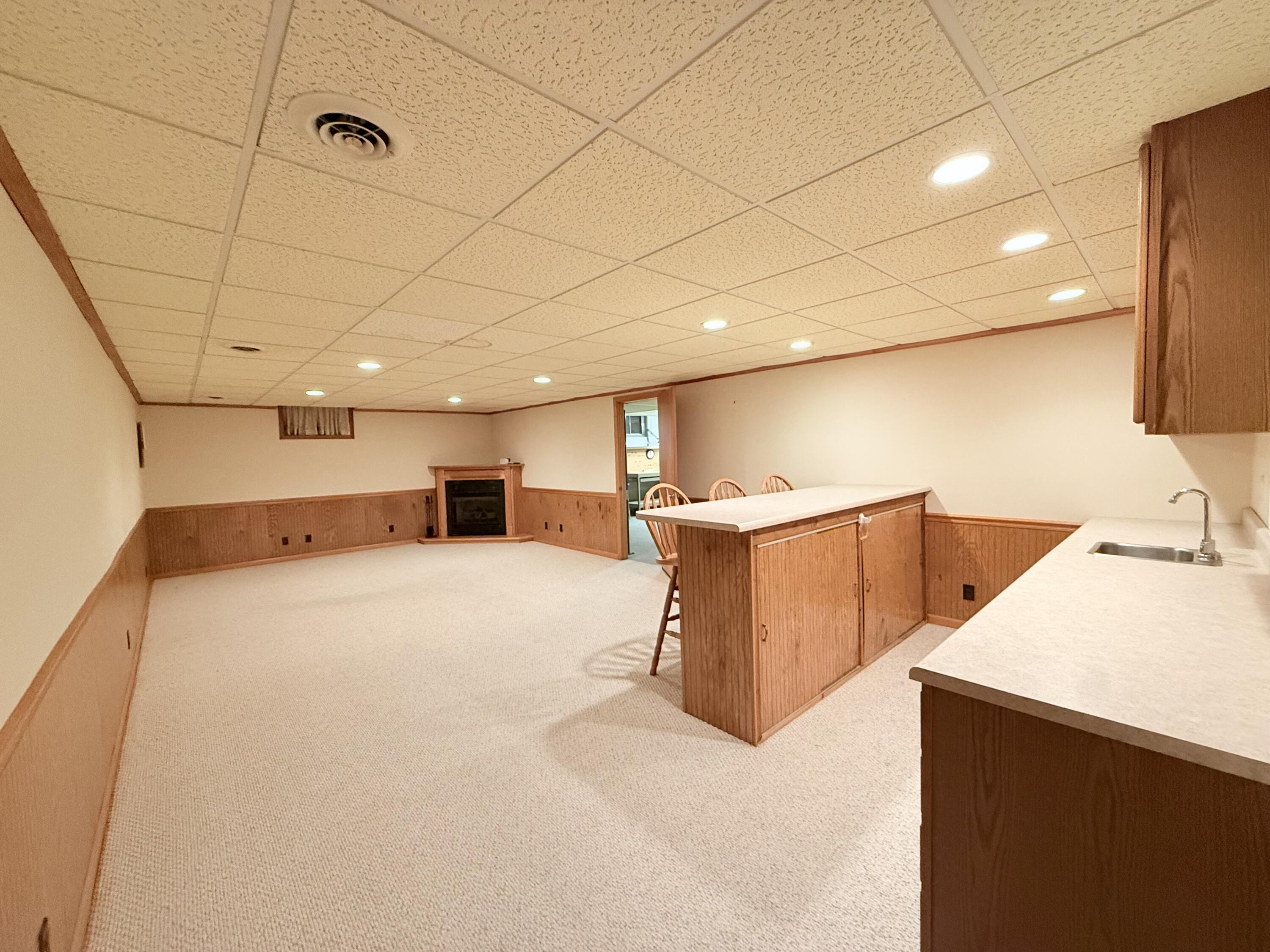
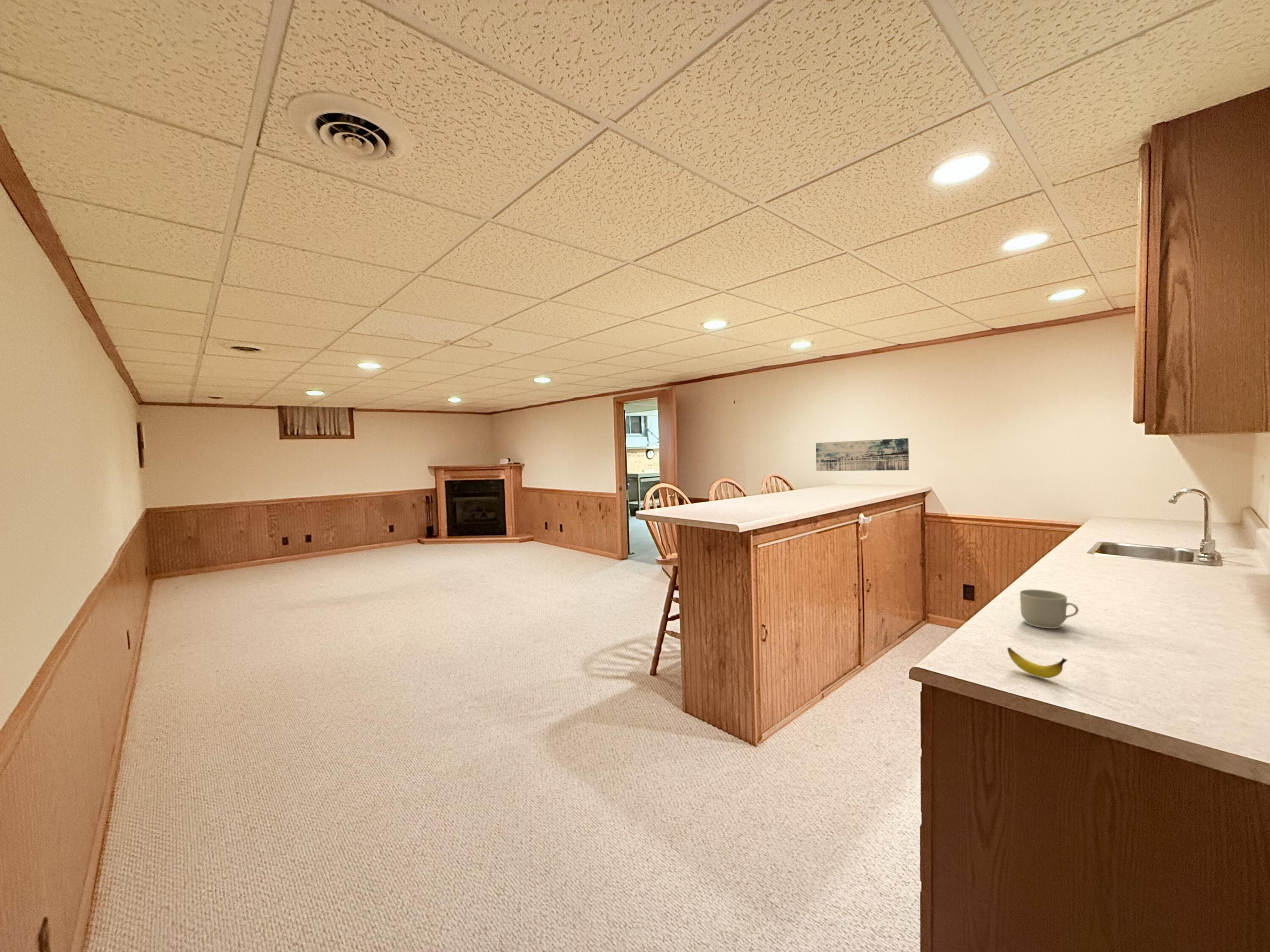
+ mug (1049, 610)
+ wall art (859, 455)
+ banana (1036, 664)
